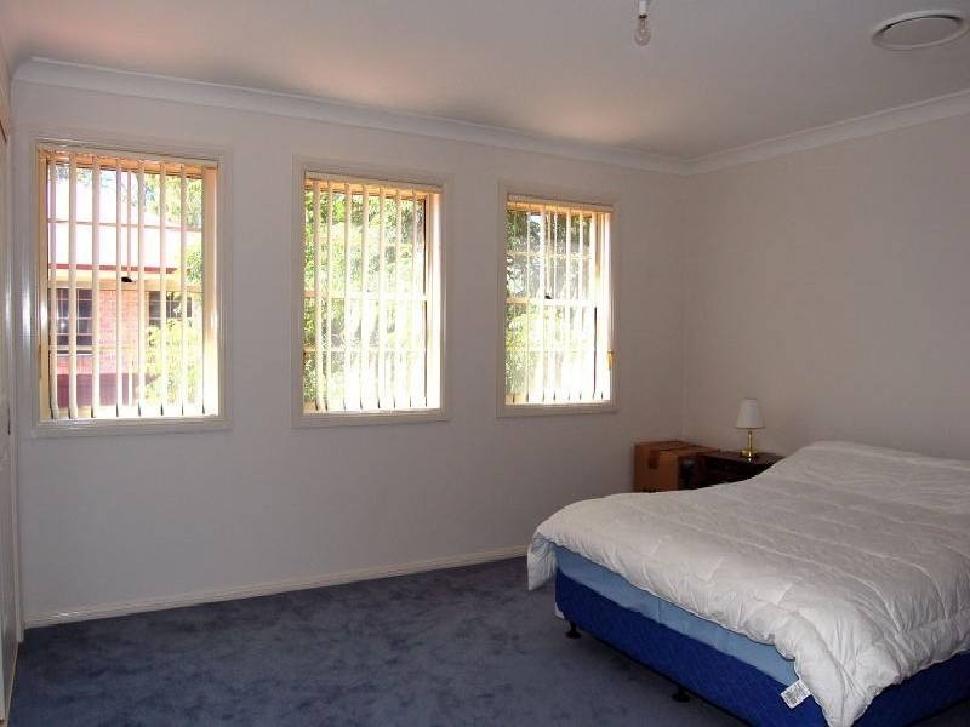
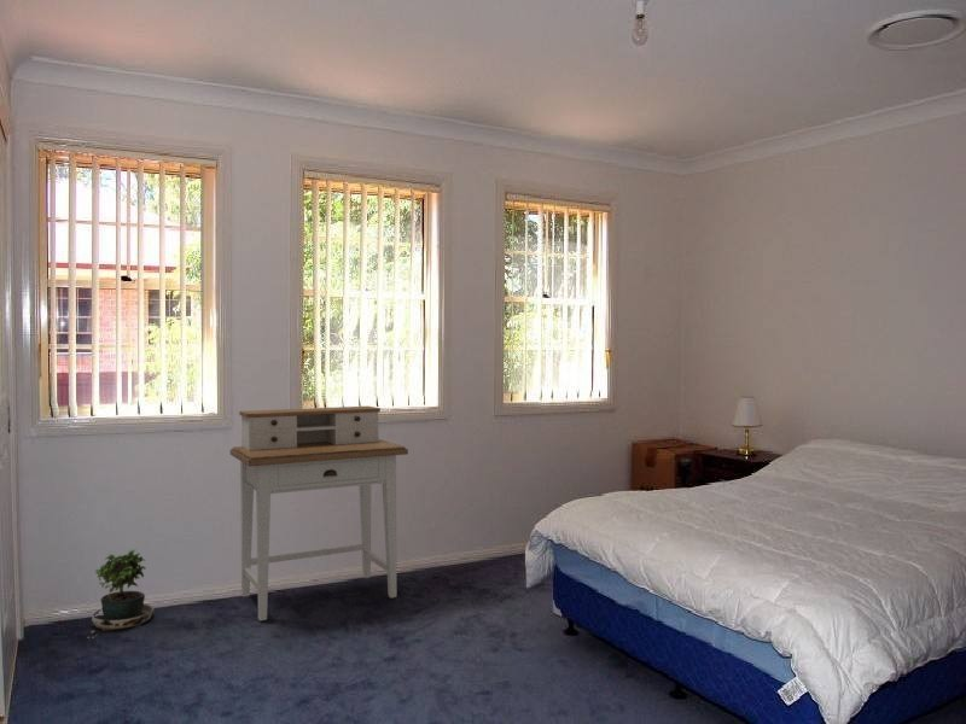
+ desk (319, 489)
+ potted plant (121, 586)
